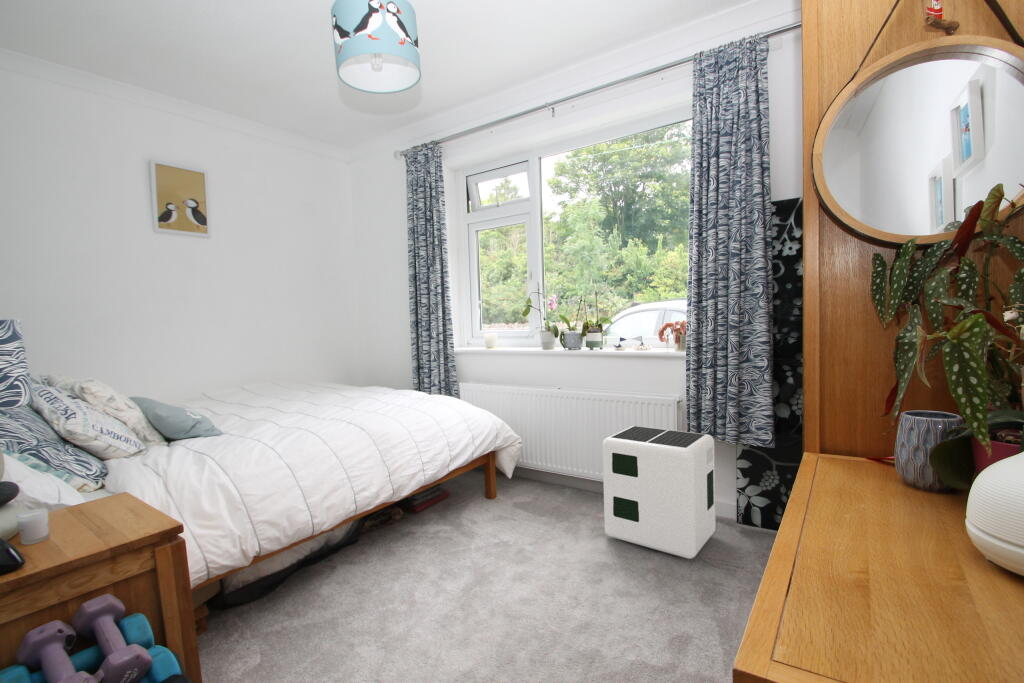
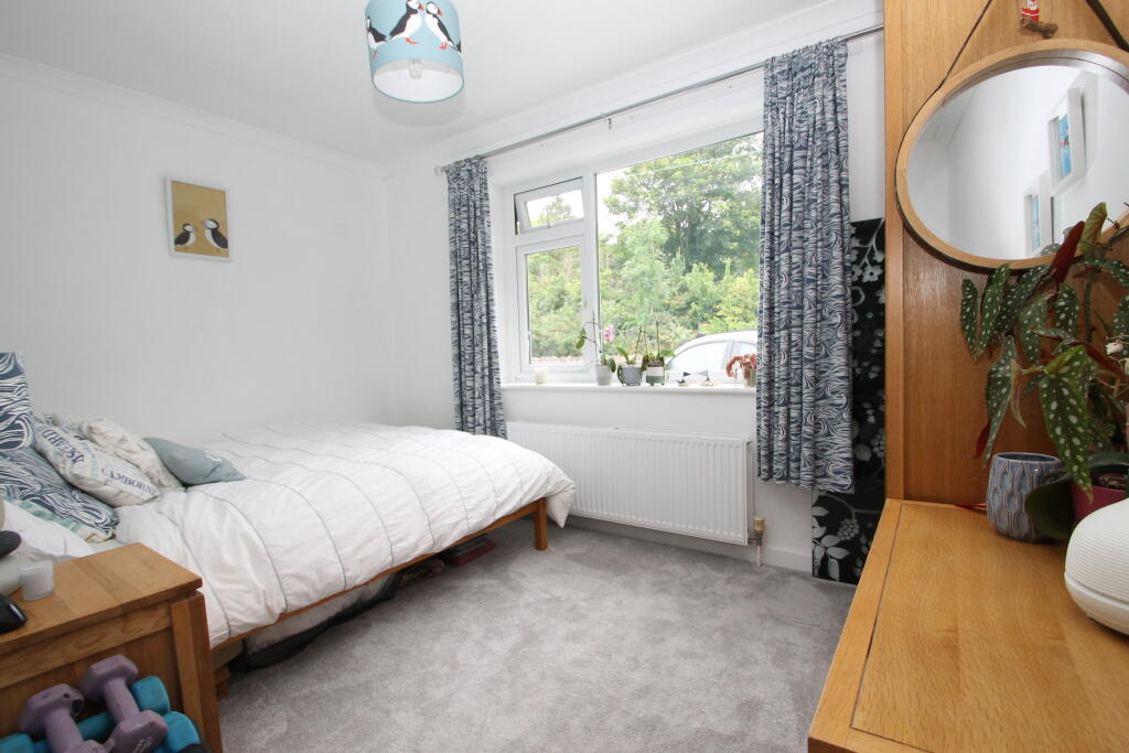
- air purifier (659, 487)
